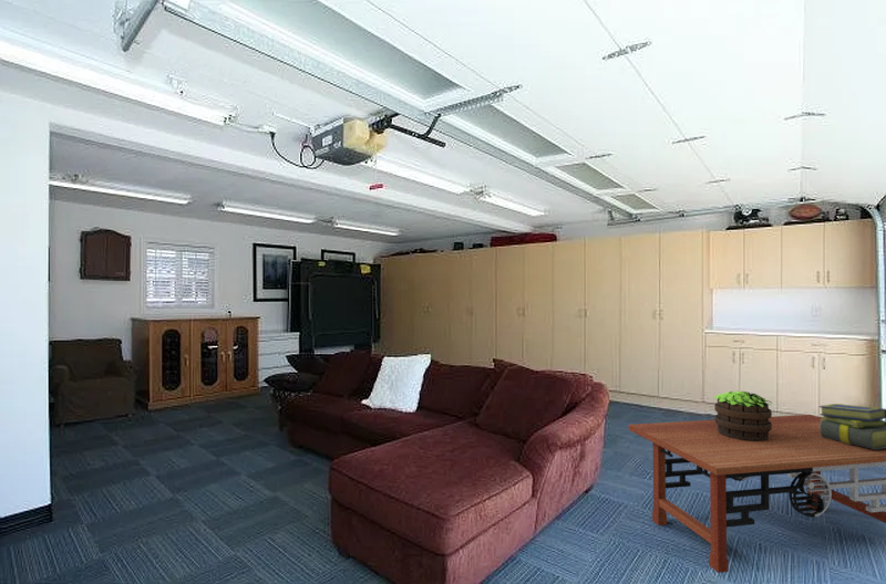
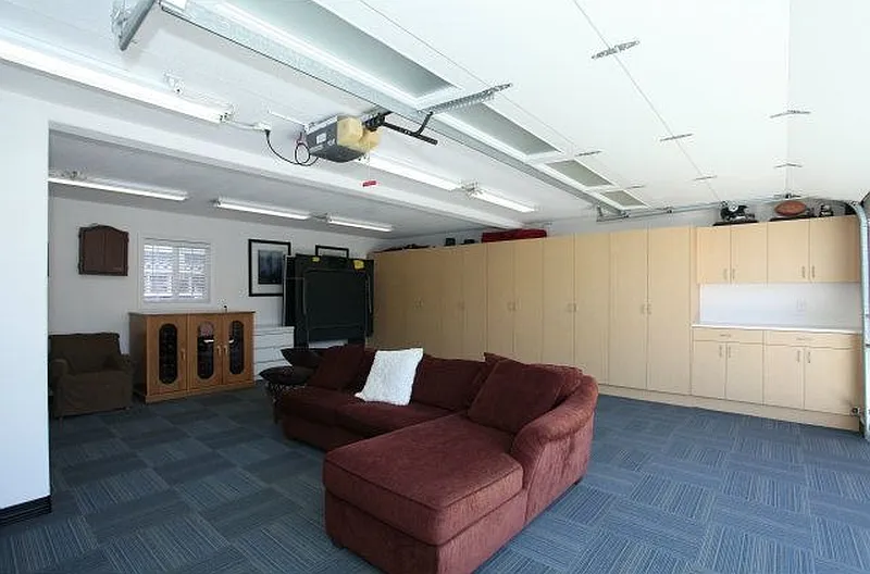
- potted plant (742, 413)
- coffee table (772, 488)
- stack of books (854, 423)
